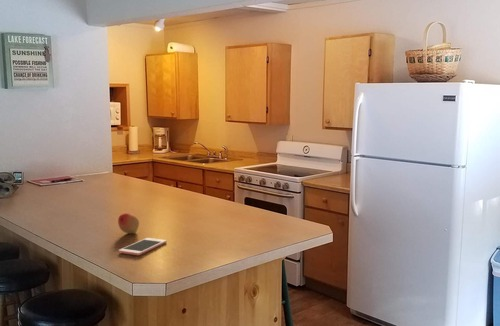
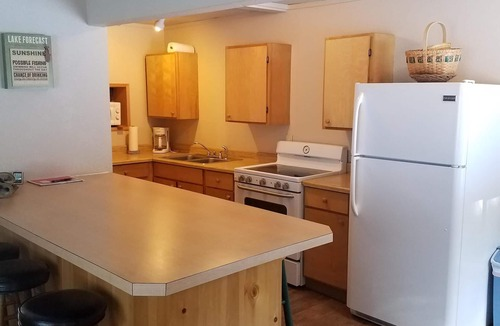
- cell phone (143, 246)
- fruit (128, 223)
